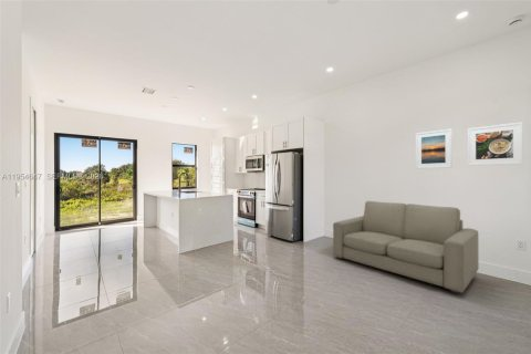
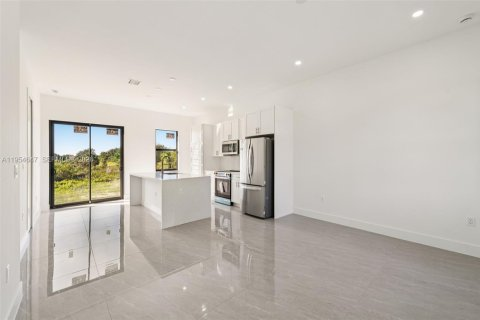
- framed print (433, 149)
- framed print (493, 145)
- sofa (398, 235)
